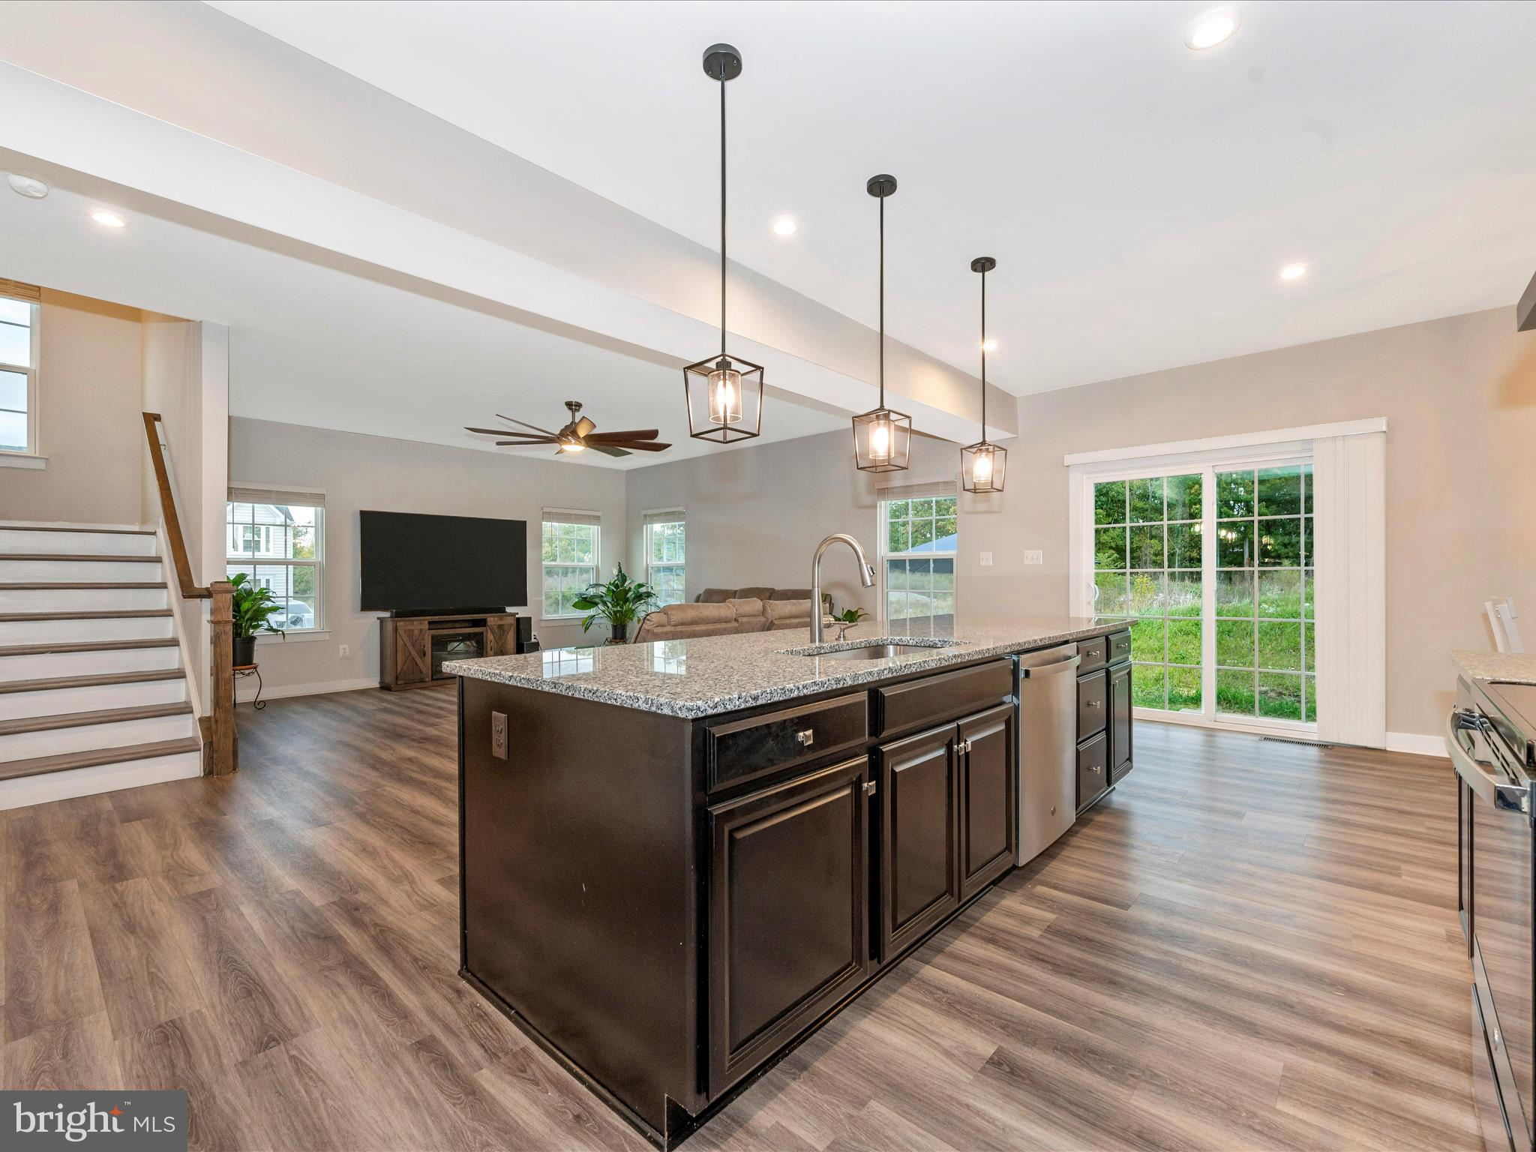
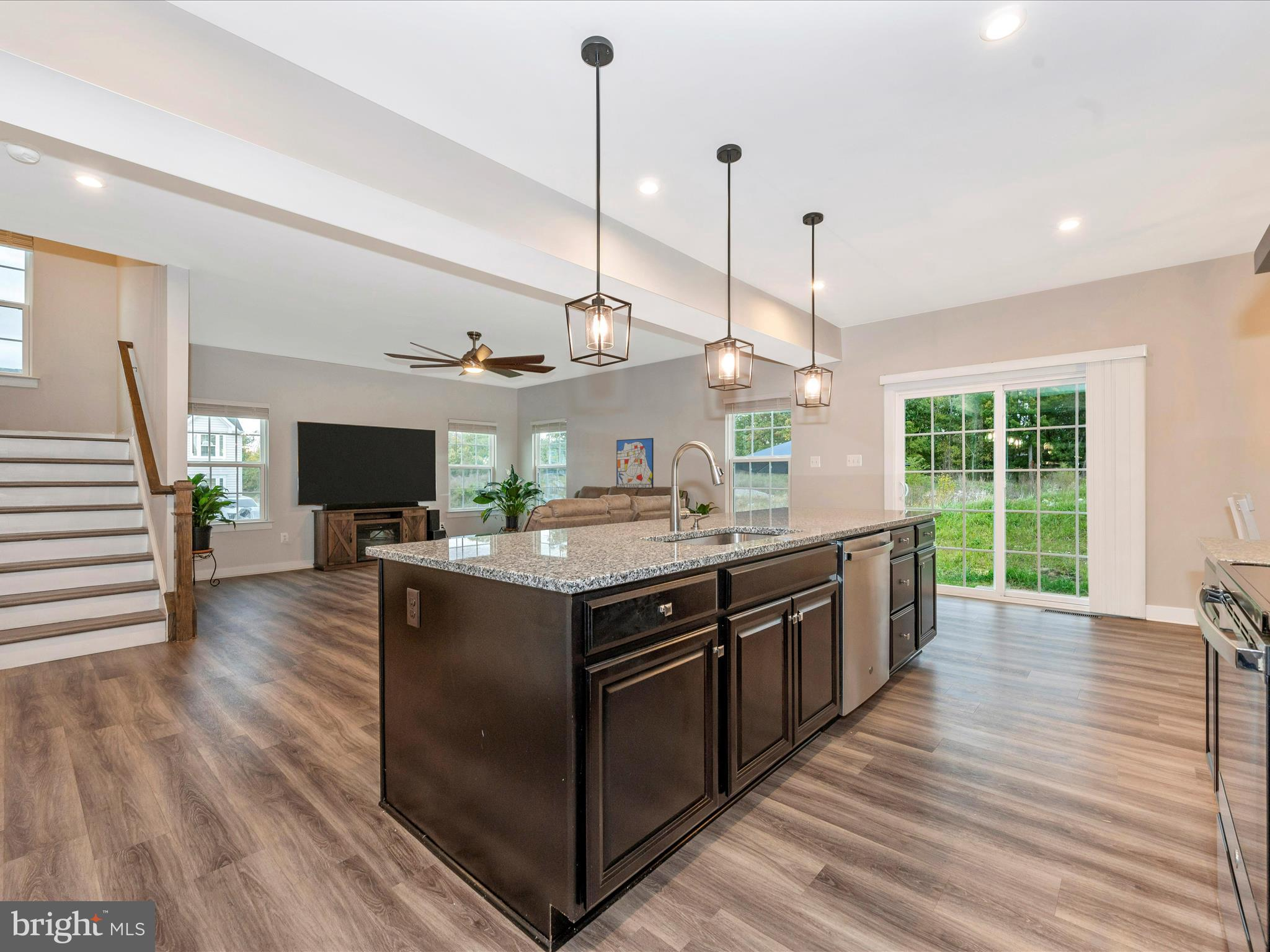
+ wall art (634, 464)
